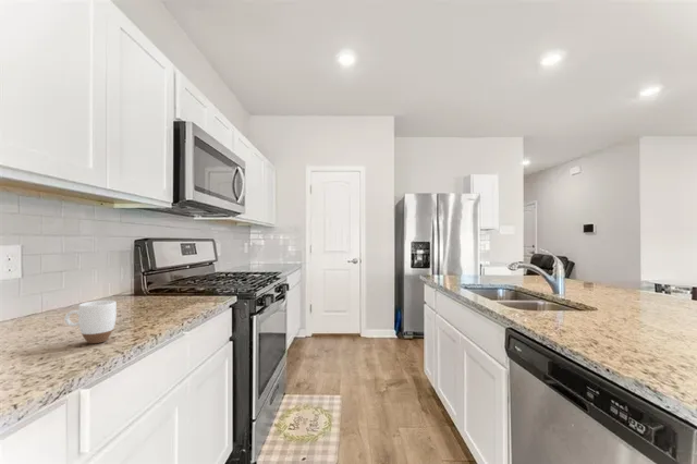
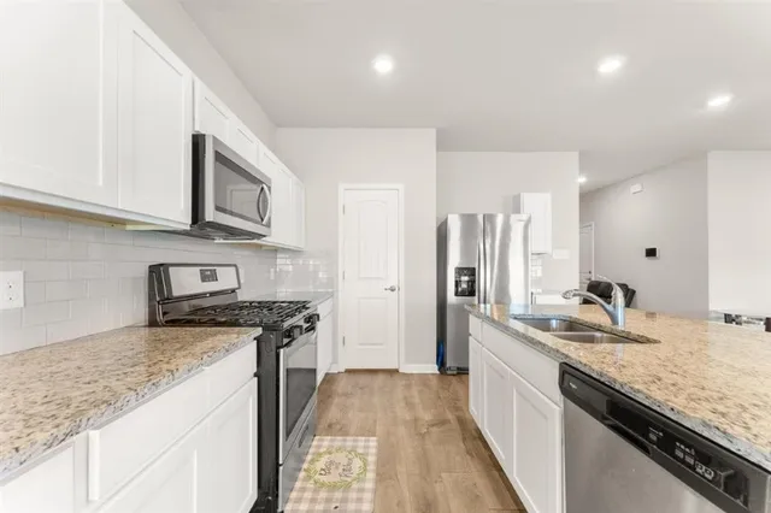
- mug (89, 322)
